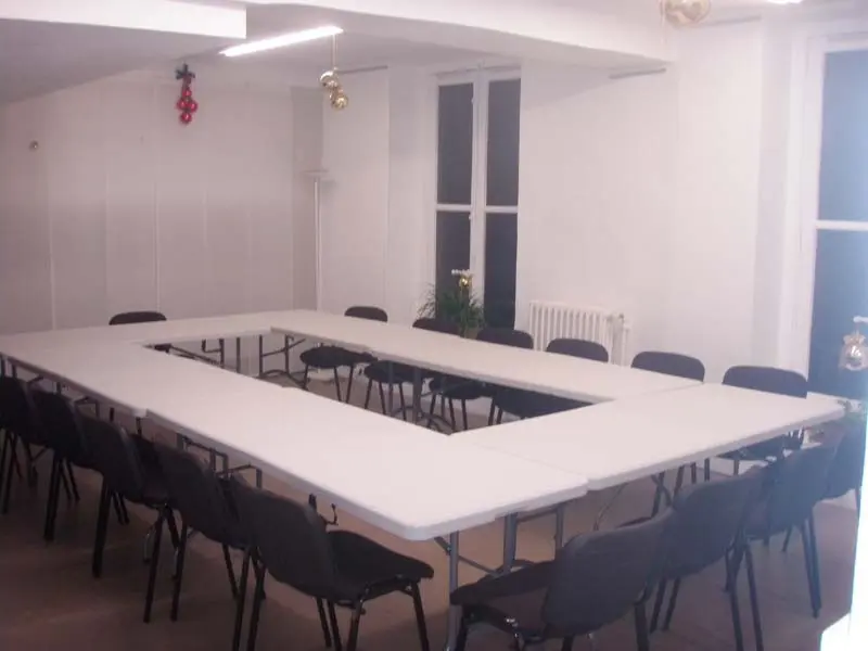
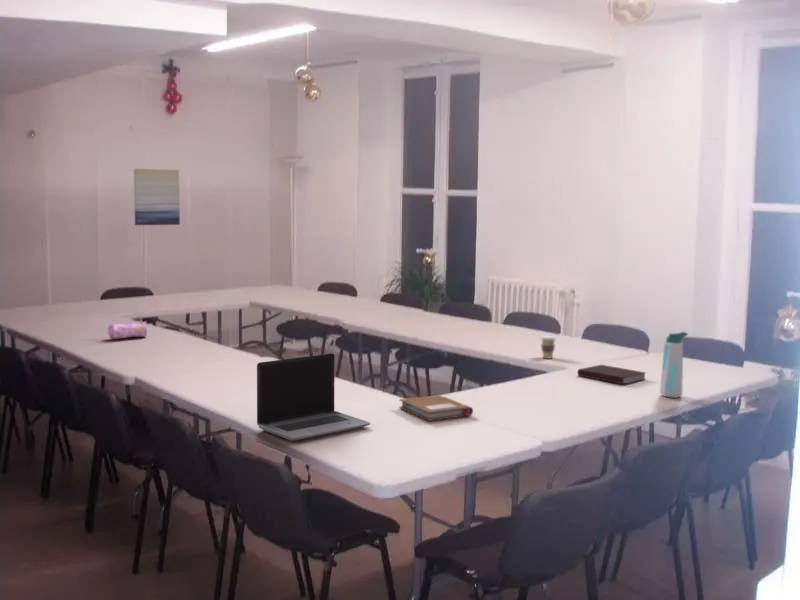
+ pencil case (128, 330)
+ coffee cup (547, 347)
+ wall art (157, 197)
+ notebook (436, 407)
+ laptop computer (314, 395)
+ water bottle (674, 364)
+ notebook (611, 374)
